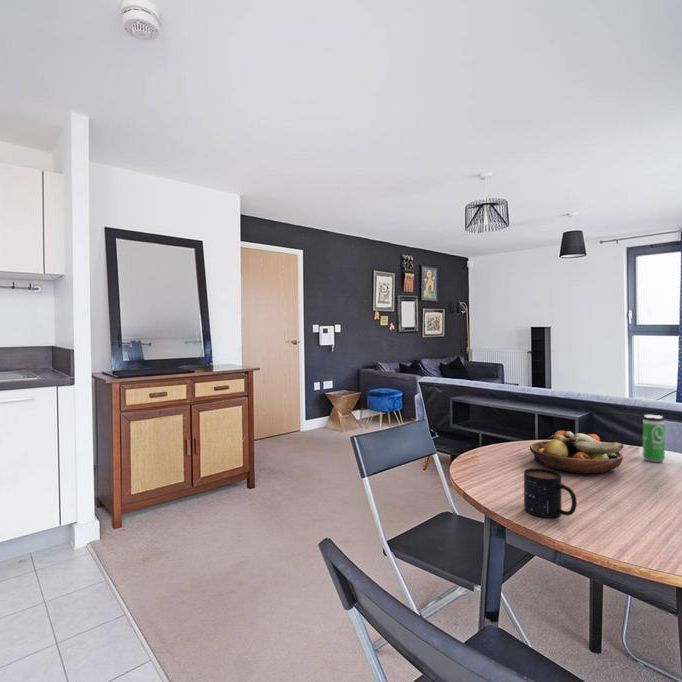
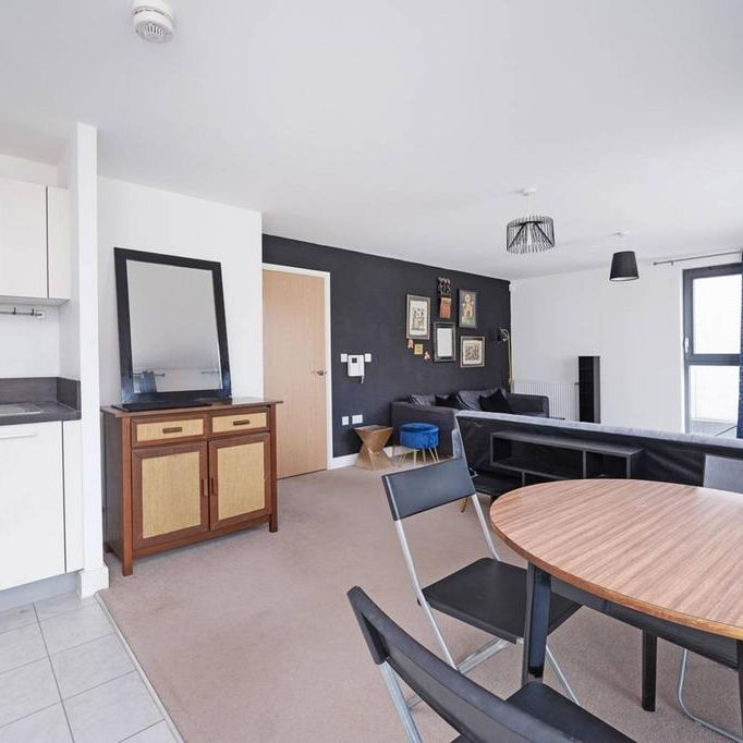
- mug (550, 494)
- beverage can (653, 438)
- fruit bowl (575, 446)
